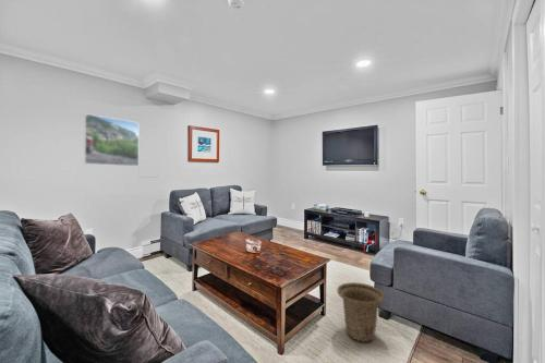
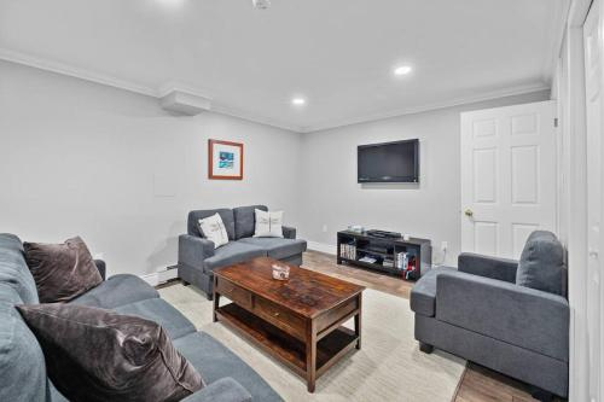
- basket (360, 312)
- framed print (113, 142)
